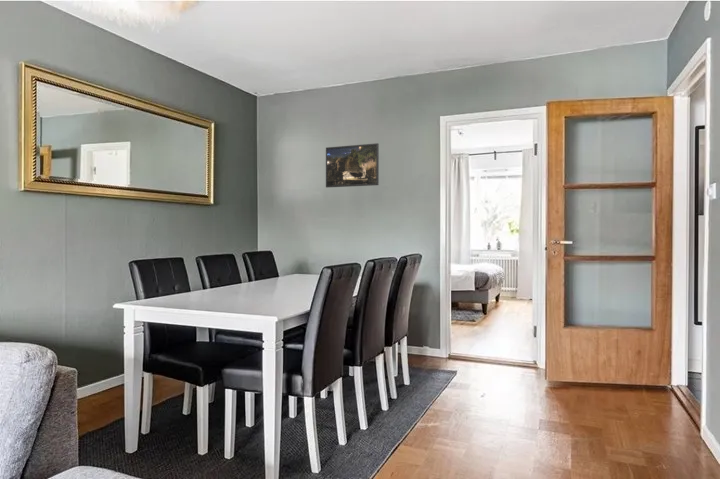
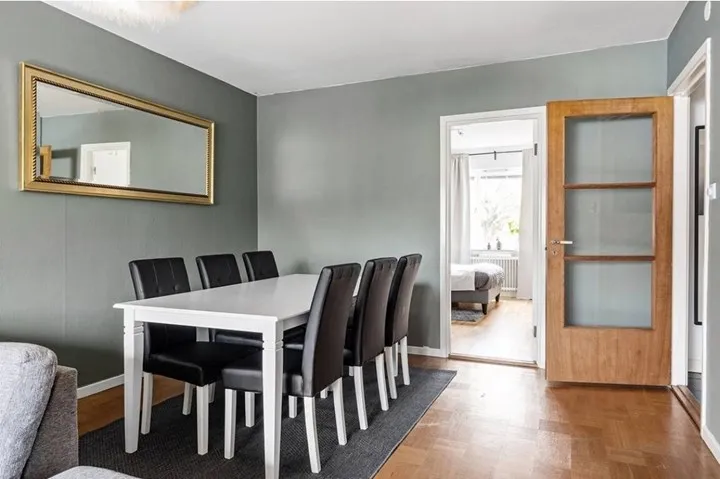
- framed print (351, 165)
